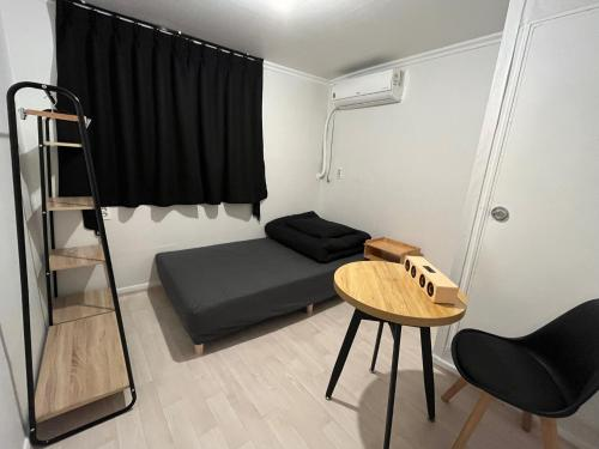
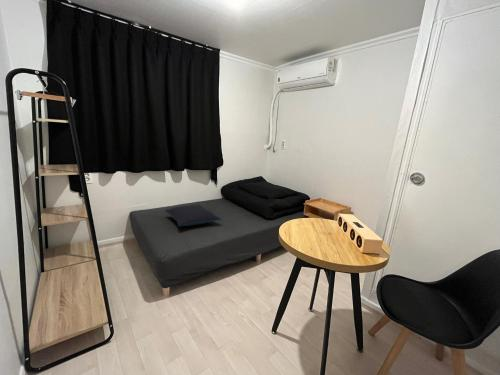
+ pillow (191, 214)
